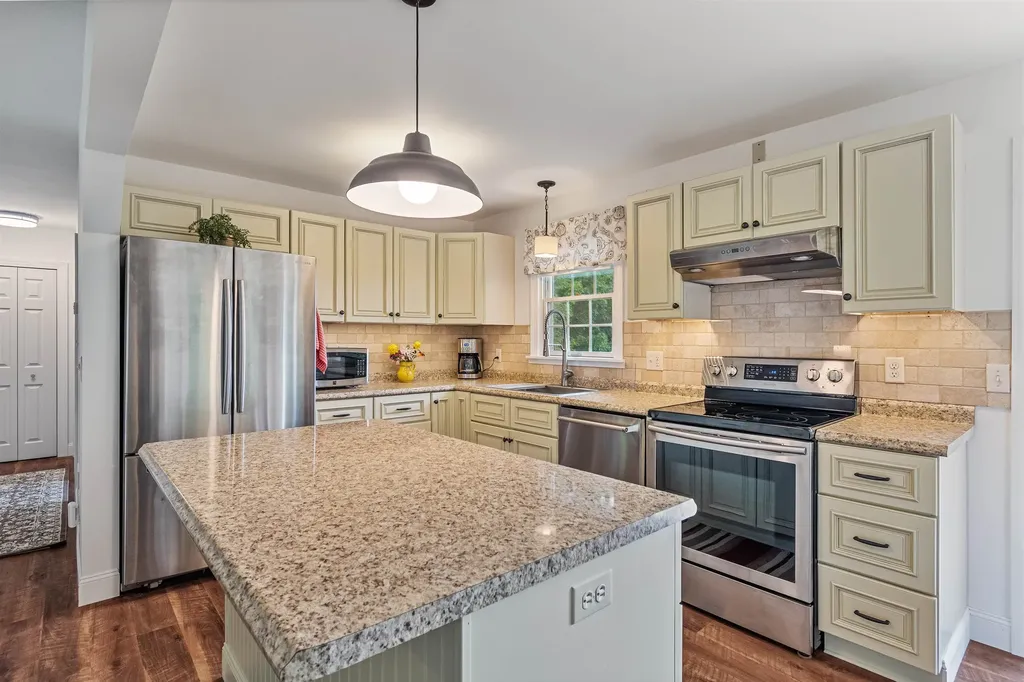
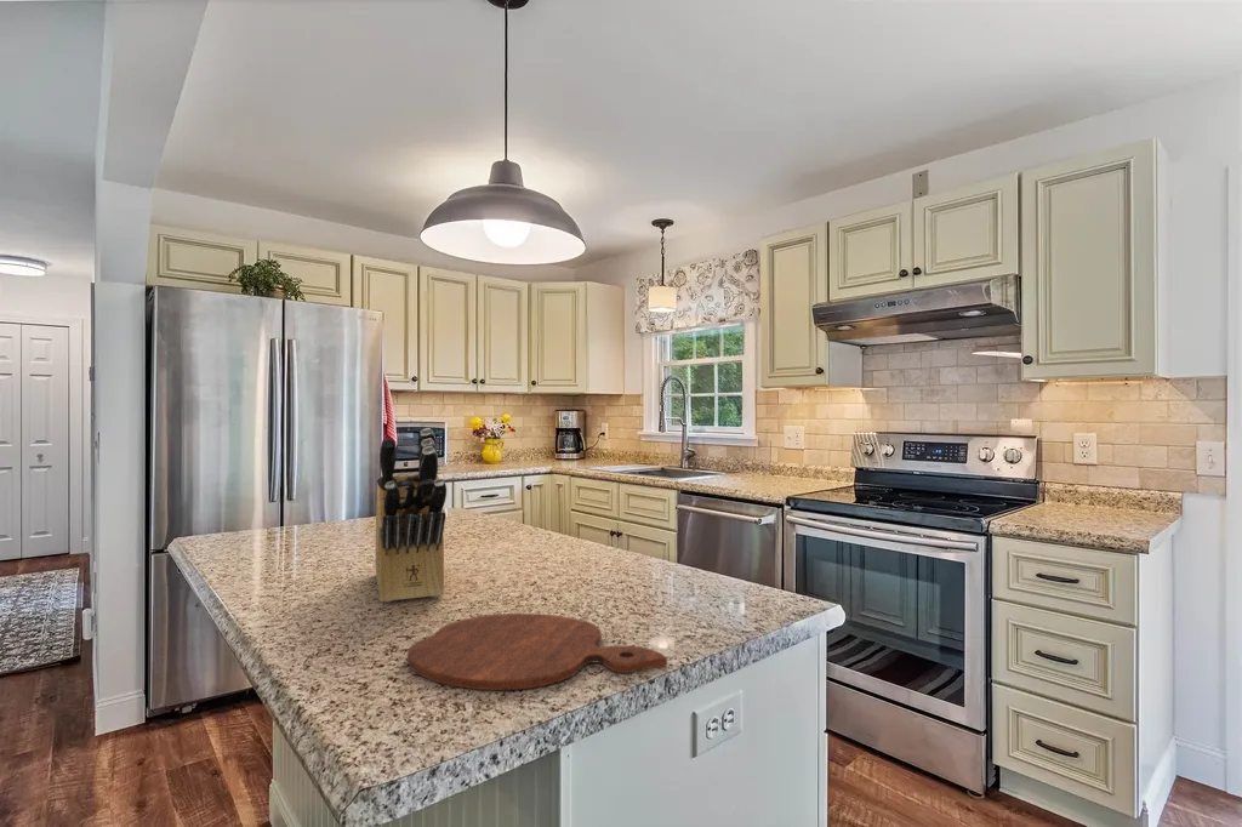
+ cutting board (542, 649)
+ knife block (408, 508)
